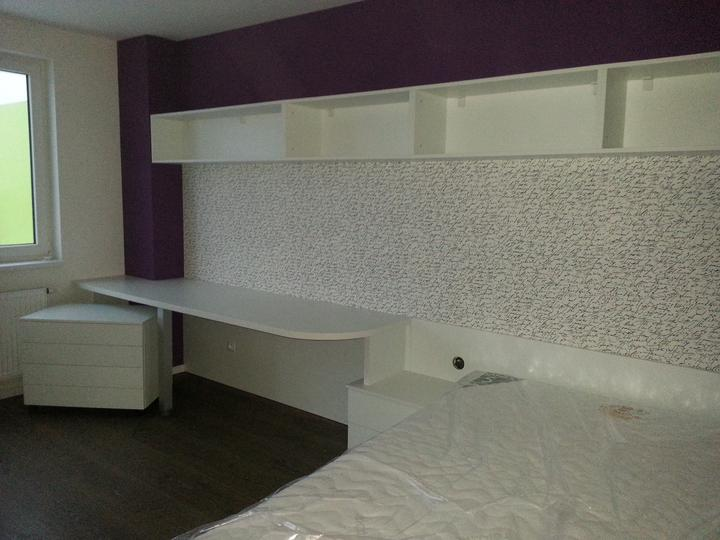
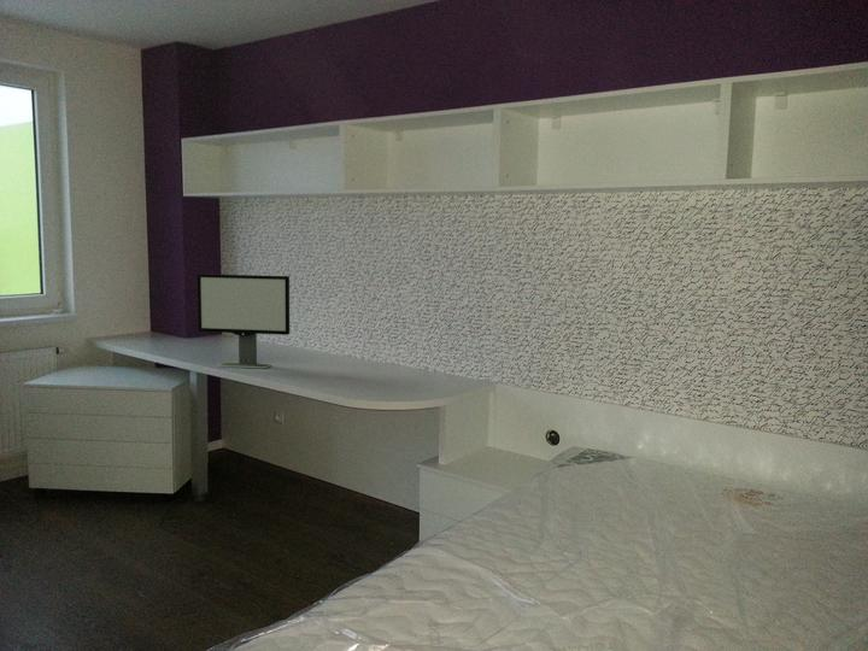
+ computer monitor (245, 321)
